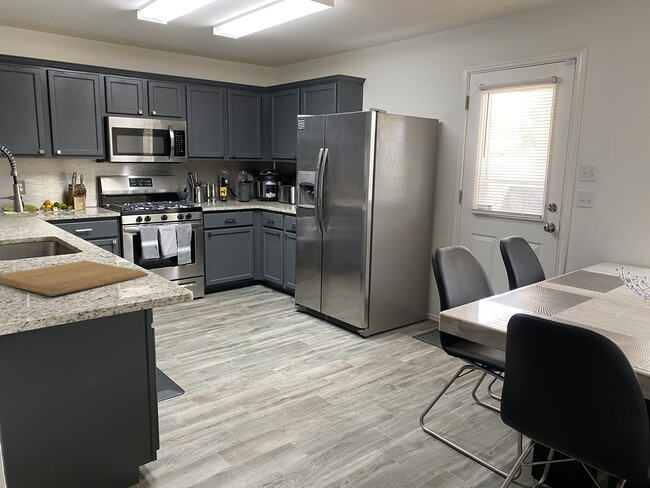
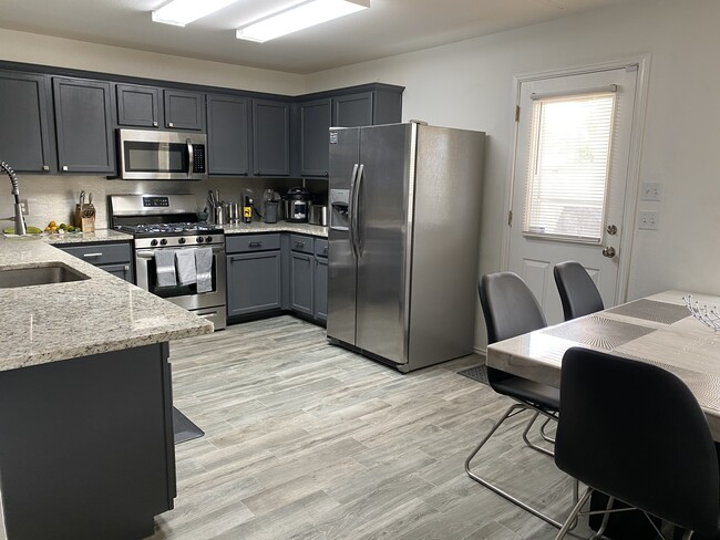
- chopping board (71, 275)
